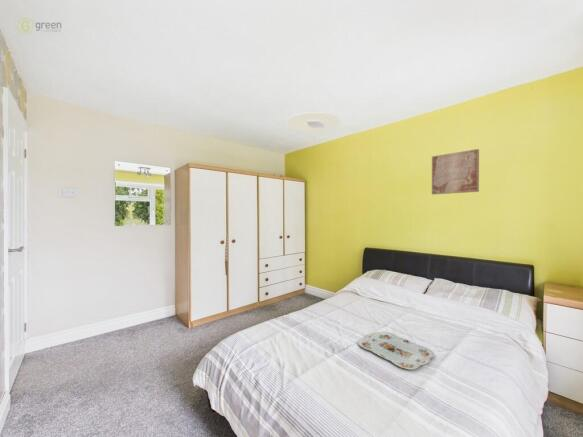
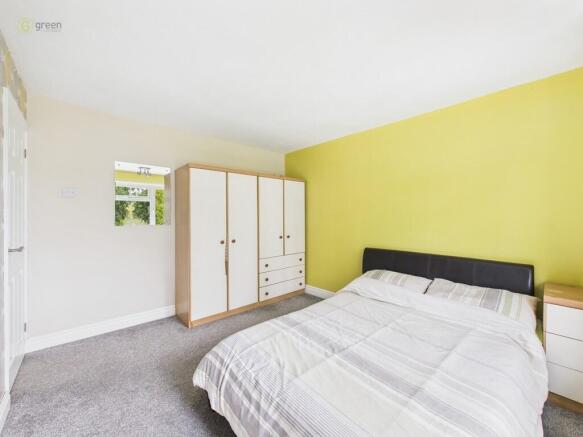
- serving tray (394, 348)
- ceiling light (312, 120)
- wall art (454, 173)
